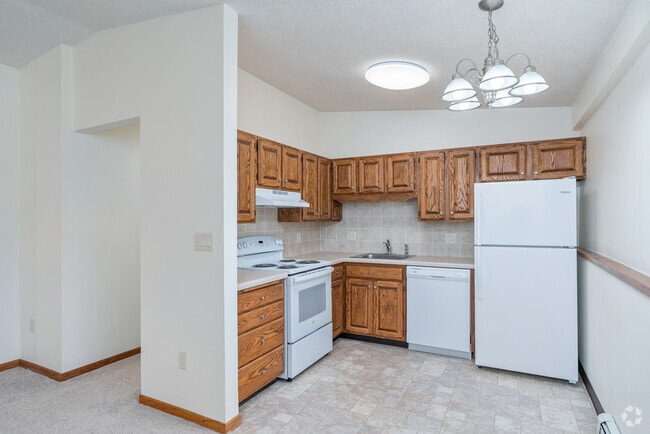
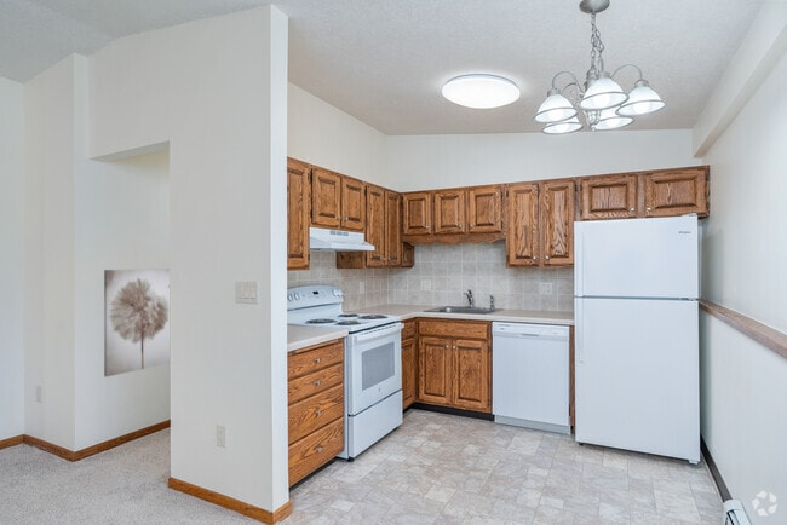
+ wall art (154, 317)
